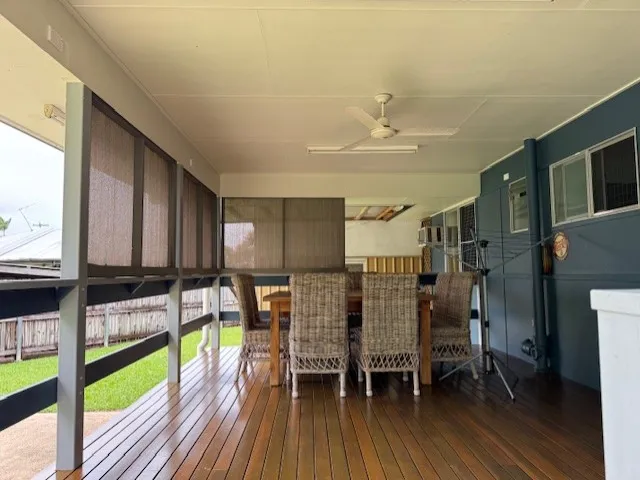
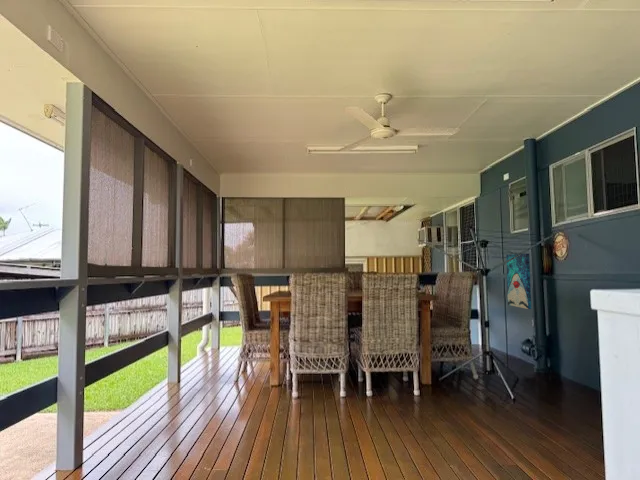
+ wall art (518, 280)
